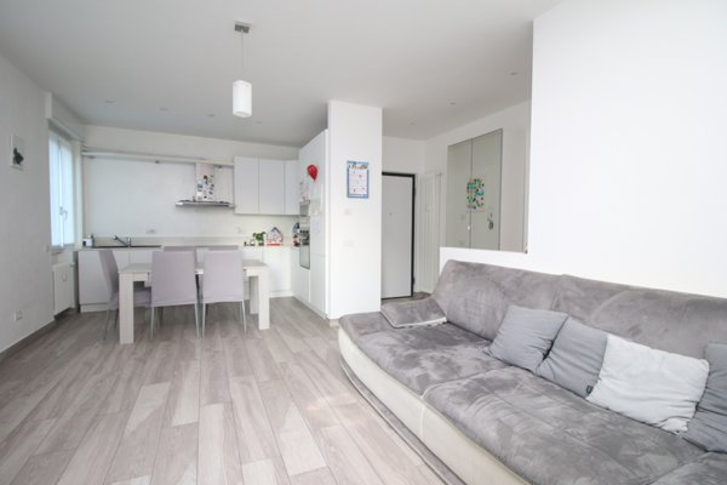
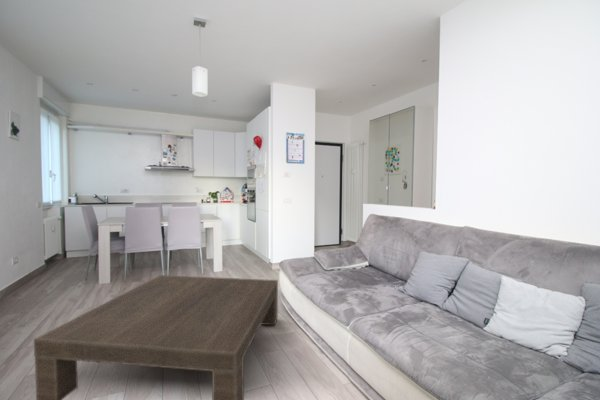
+ coffee table (186, 326)
